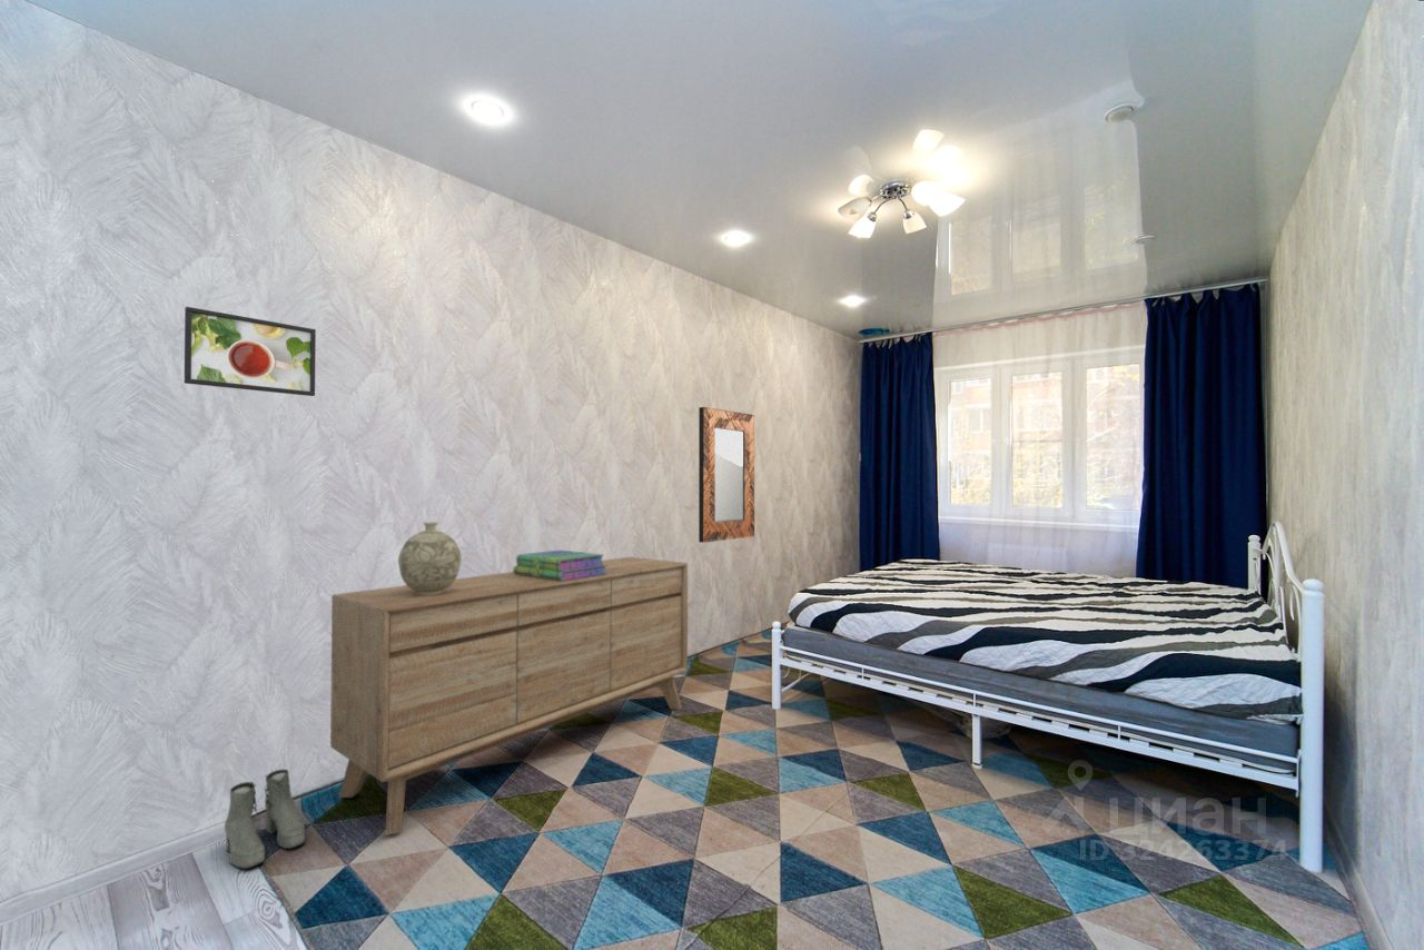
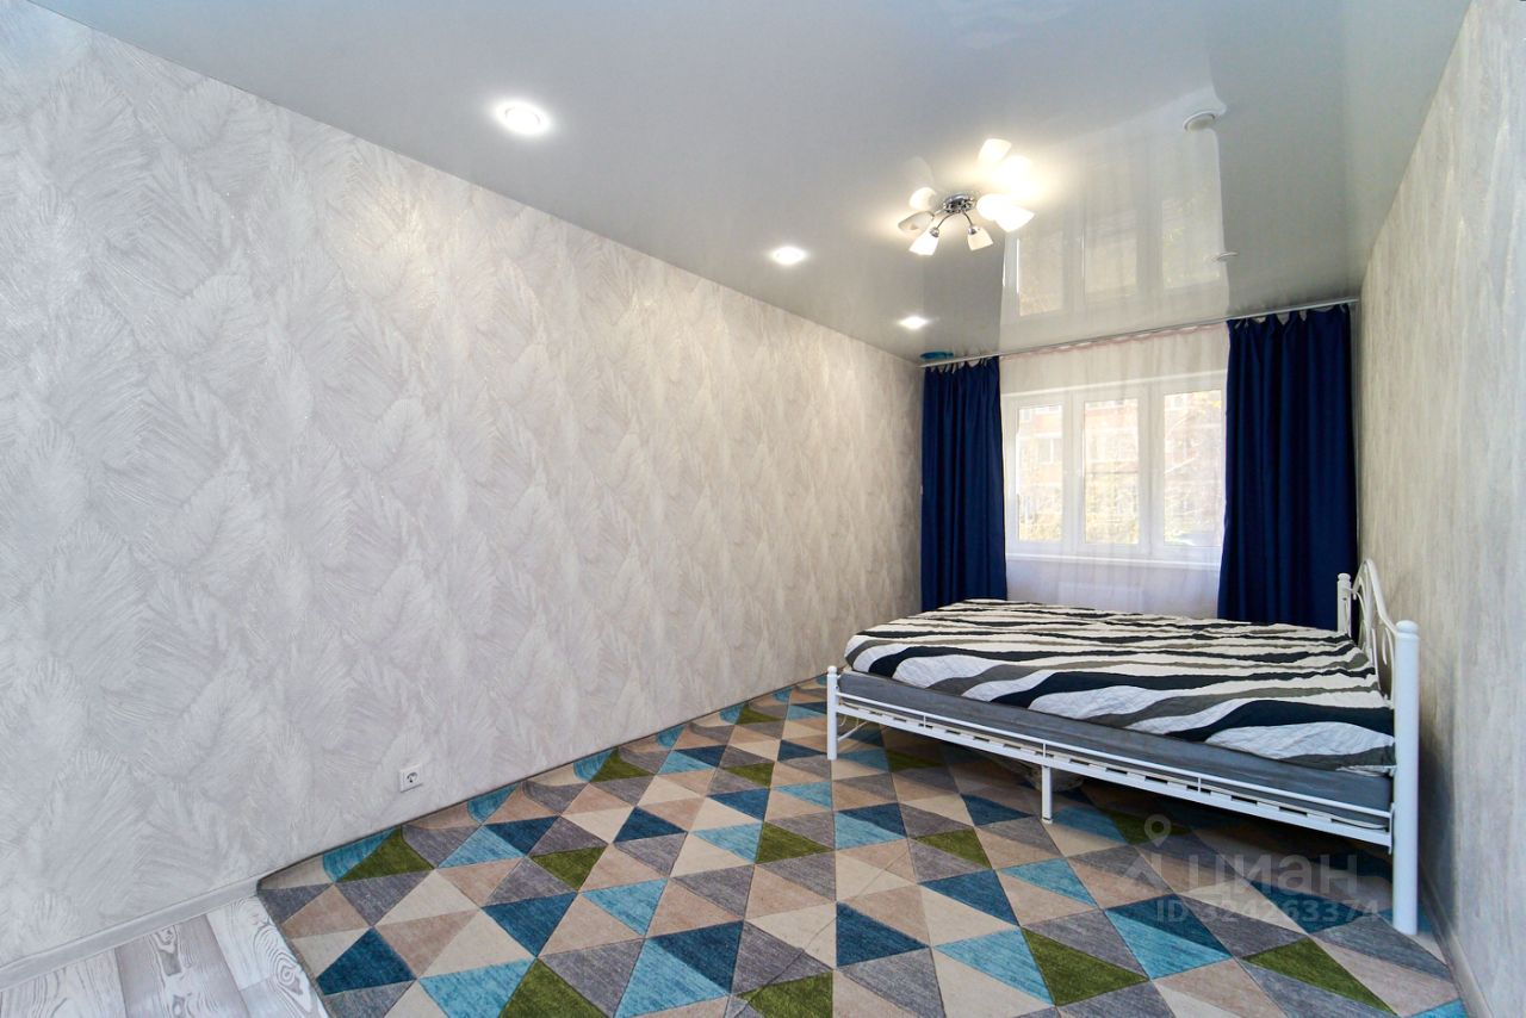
- sideboard (538, 660)
- stack of books (560, 563)
- home mirror (728, 475)
- boots (266, 814)
- decorative vase (429, 556)
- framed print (254, 354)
